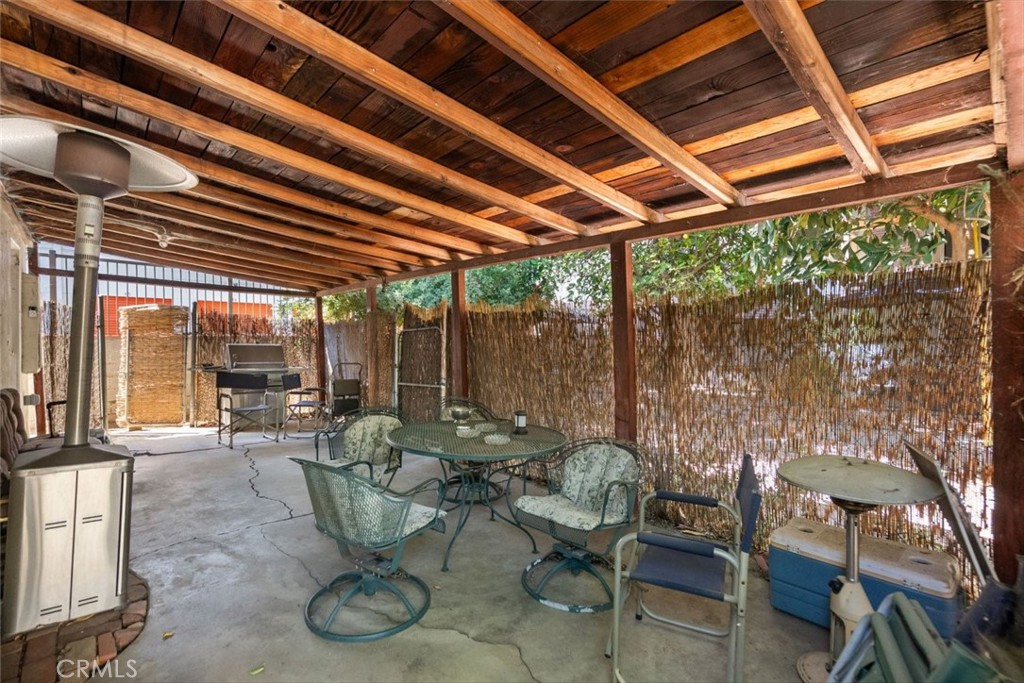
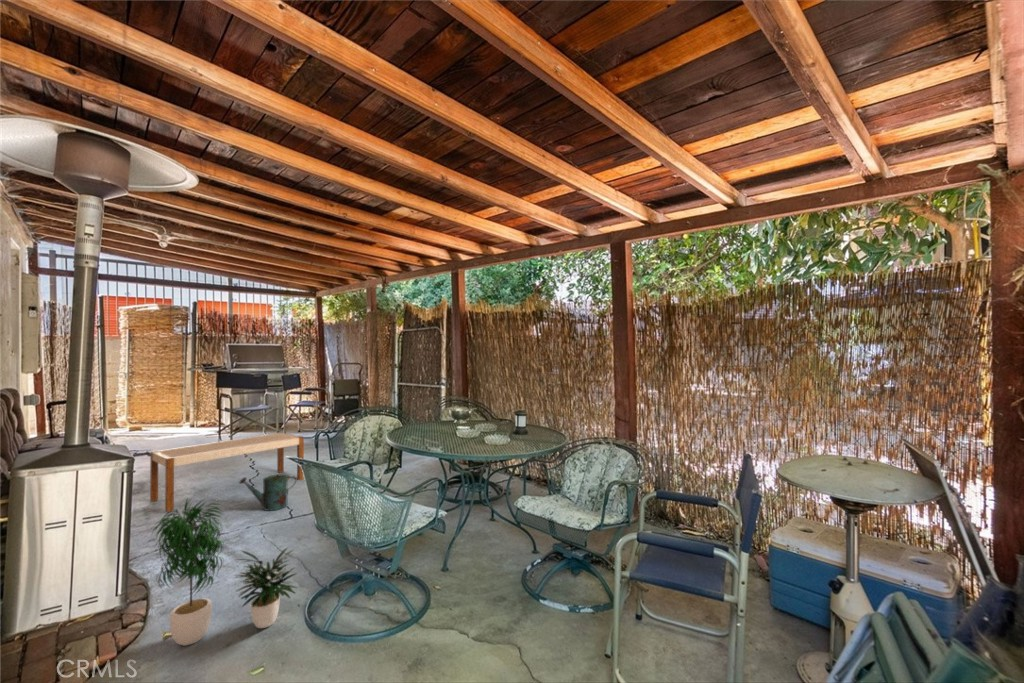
+ potted plant (223, 564)
+ bench (230, 456)
+ watering can (268, 490)
